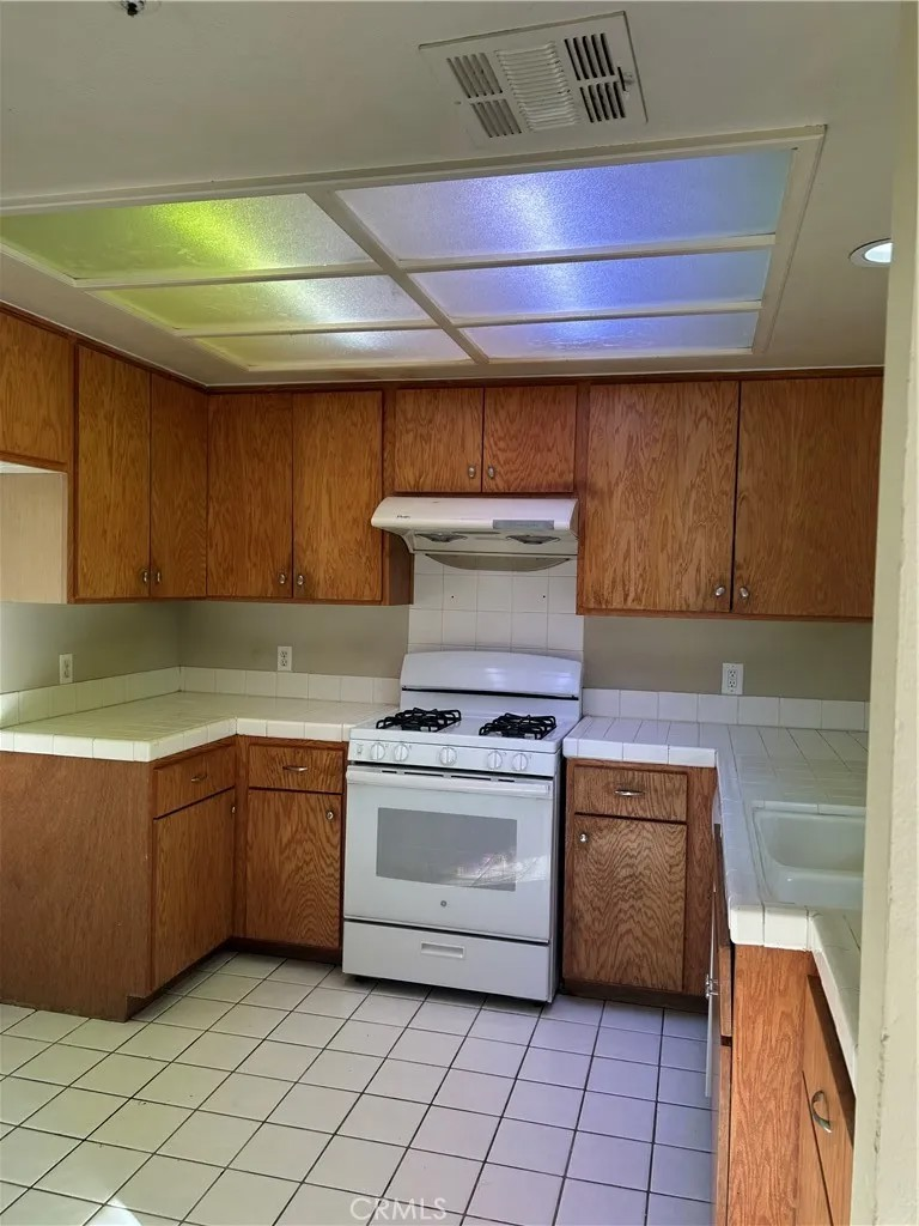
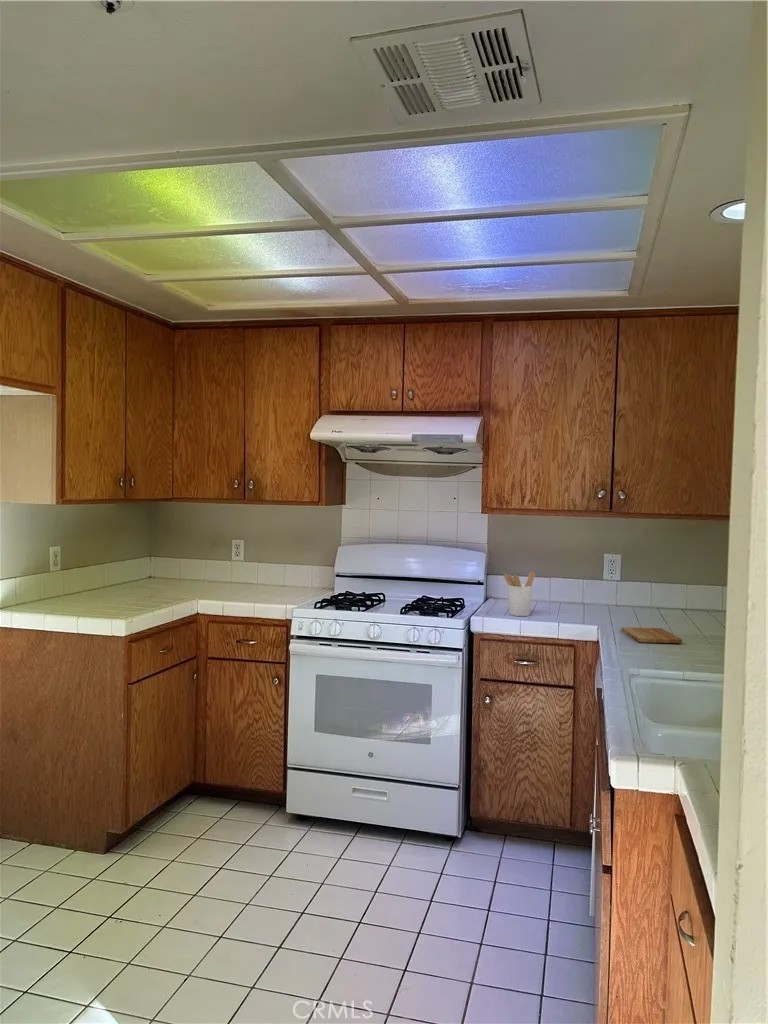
+ cutting board (650, 634)
+ utensil holder (517, 593)
